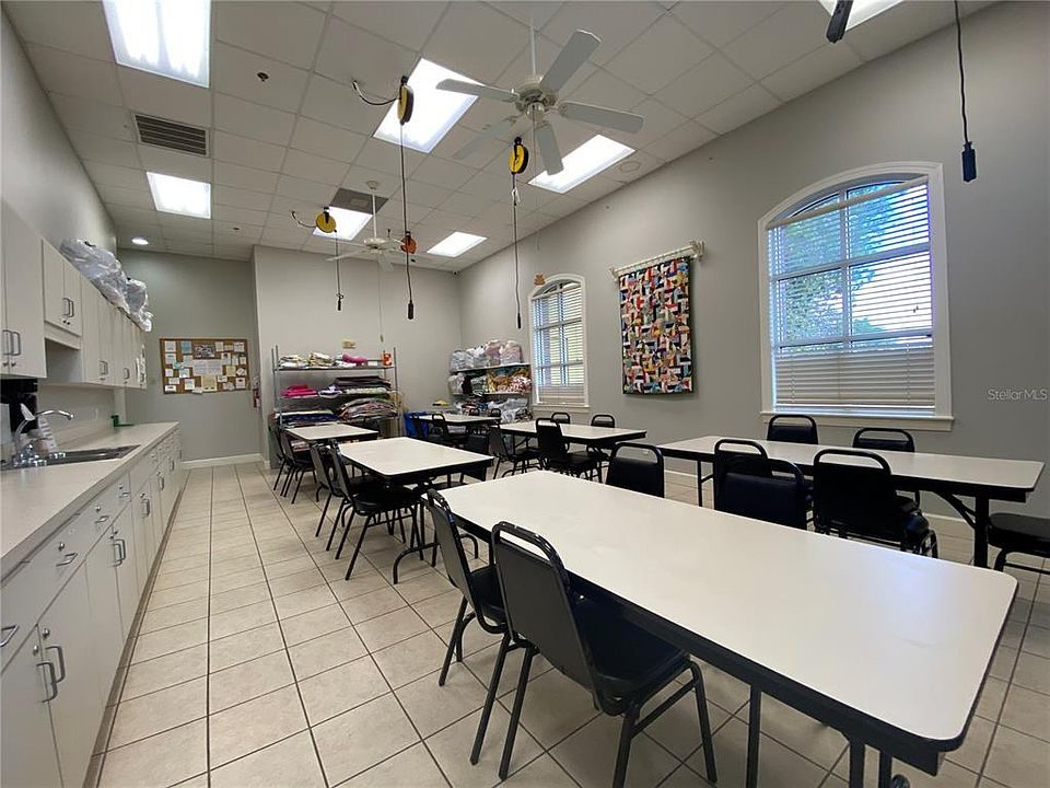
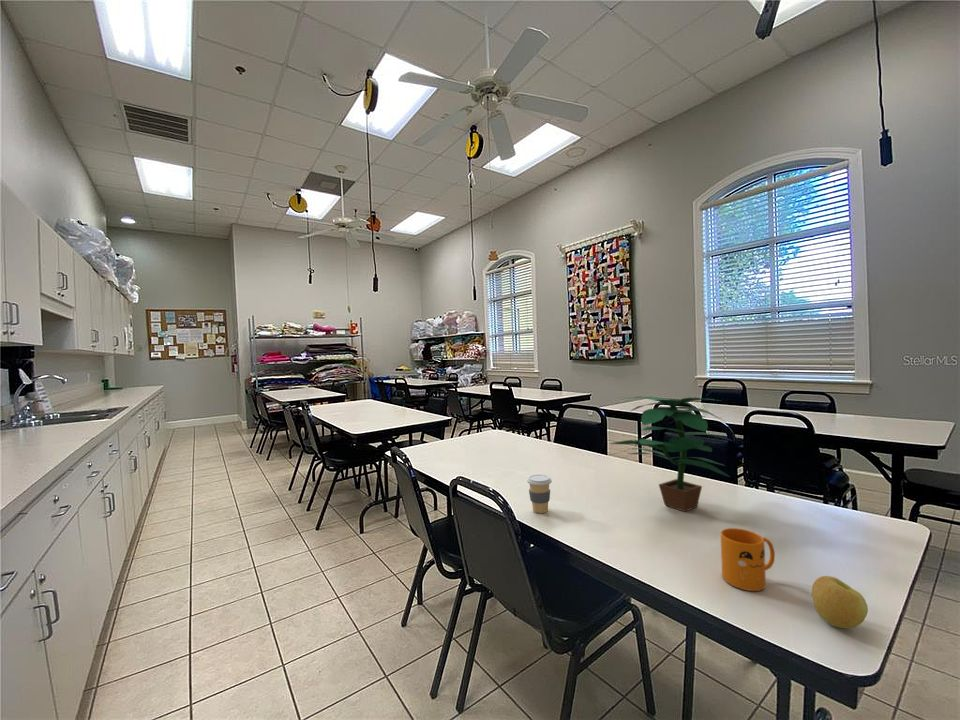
+ coffee cup (539, 493)
+ mug (749, 557)
+ potted plant (672, 451)
+ apple (837, 602)
